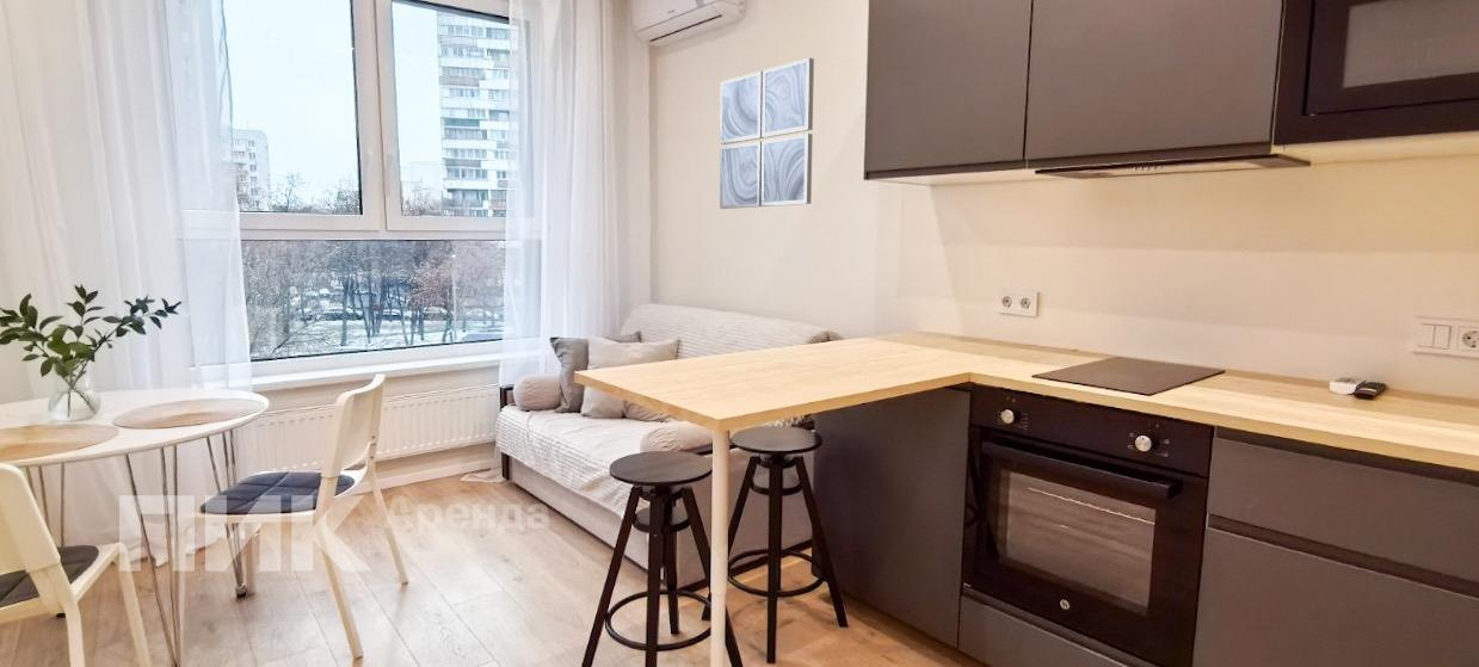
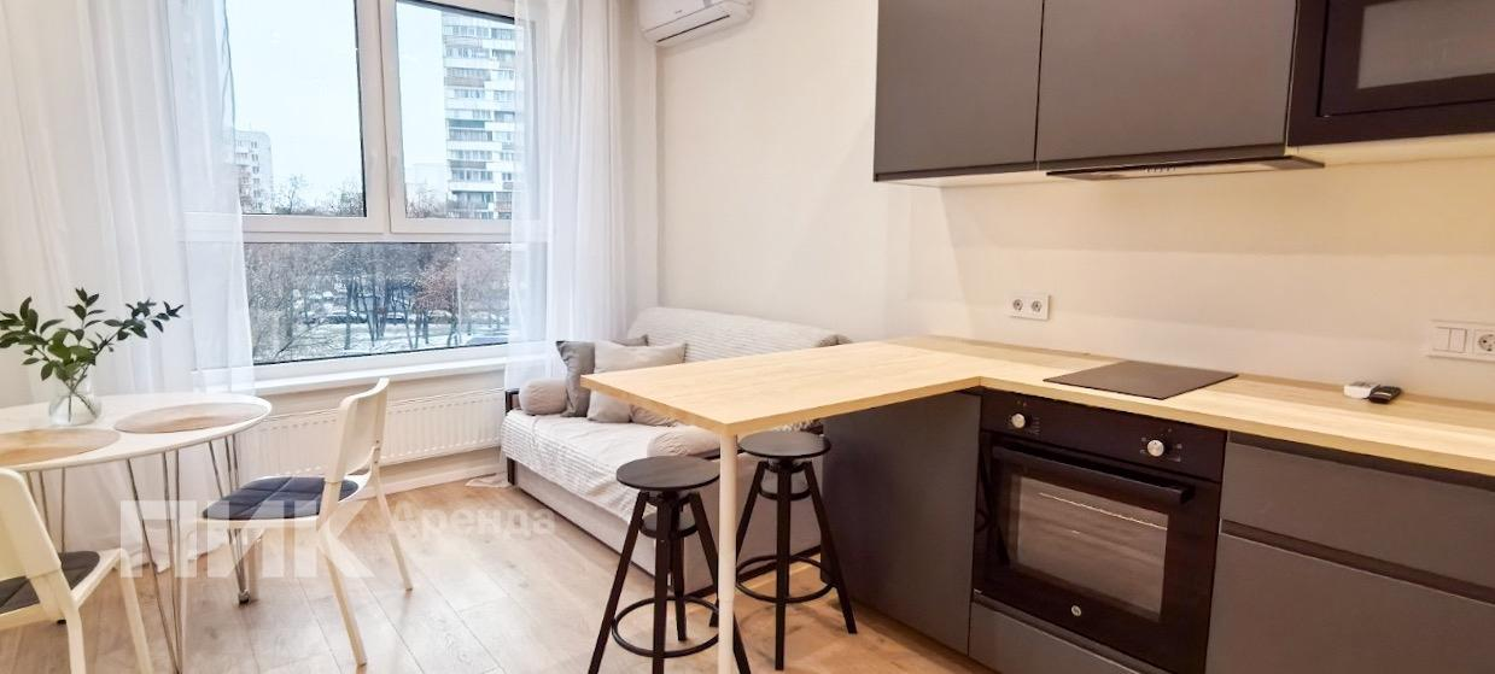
- wall art (763, 137)
